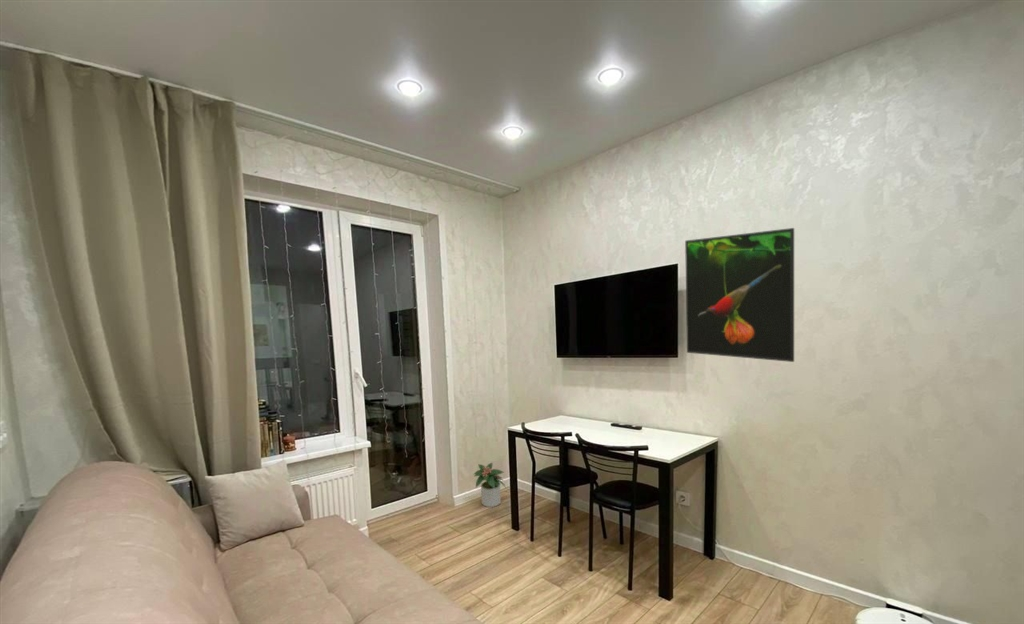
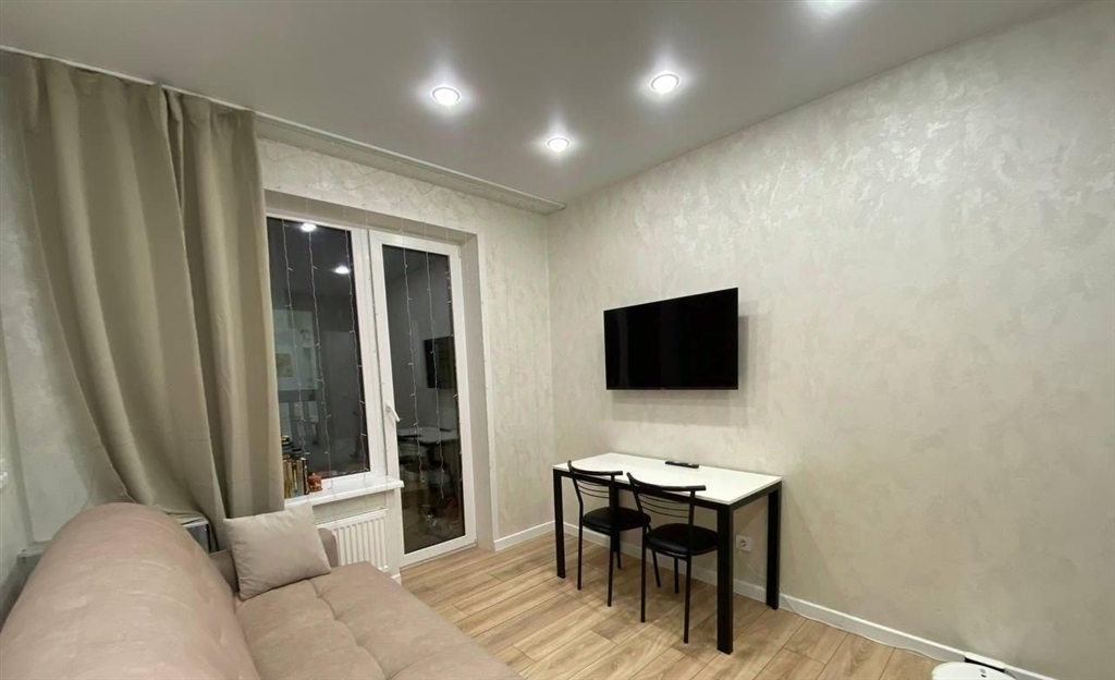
- potted plant (489, 485)
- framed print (735, 296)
